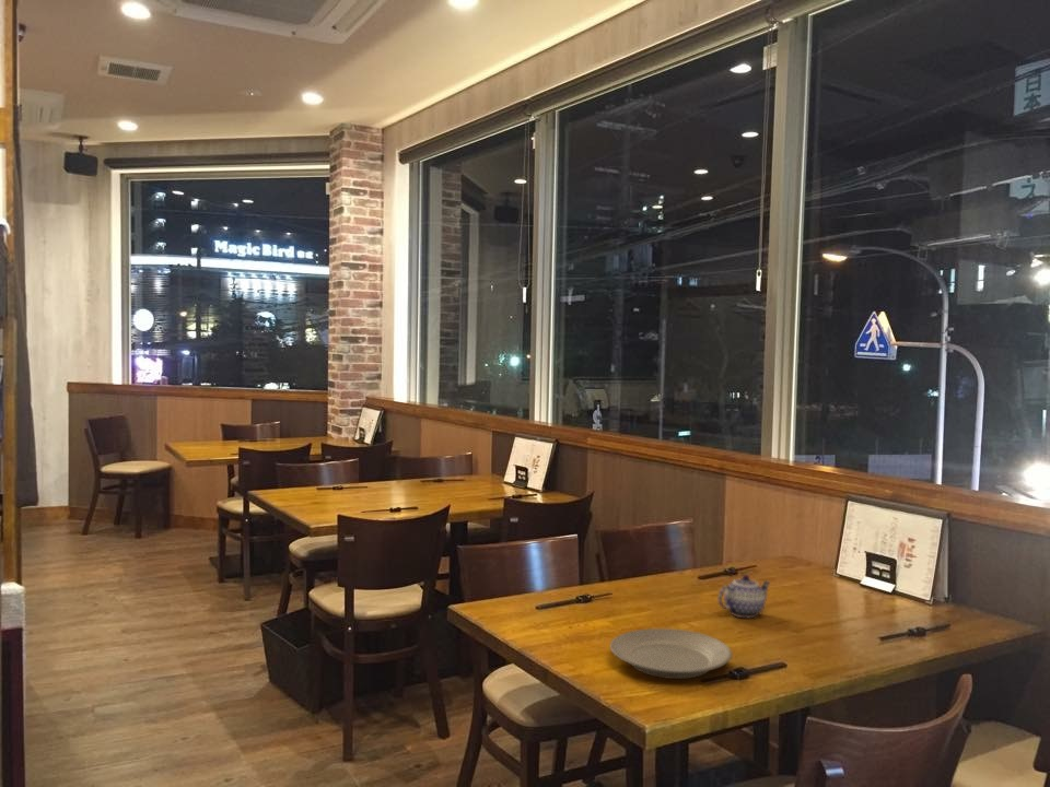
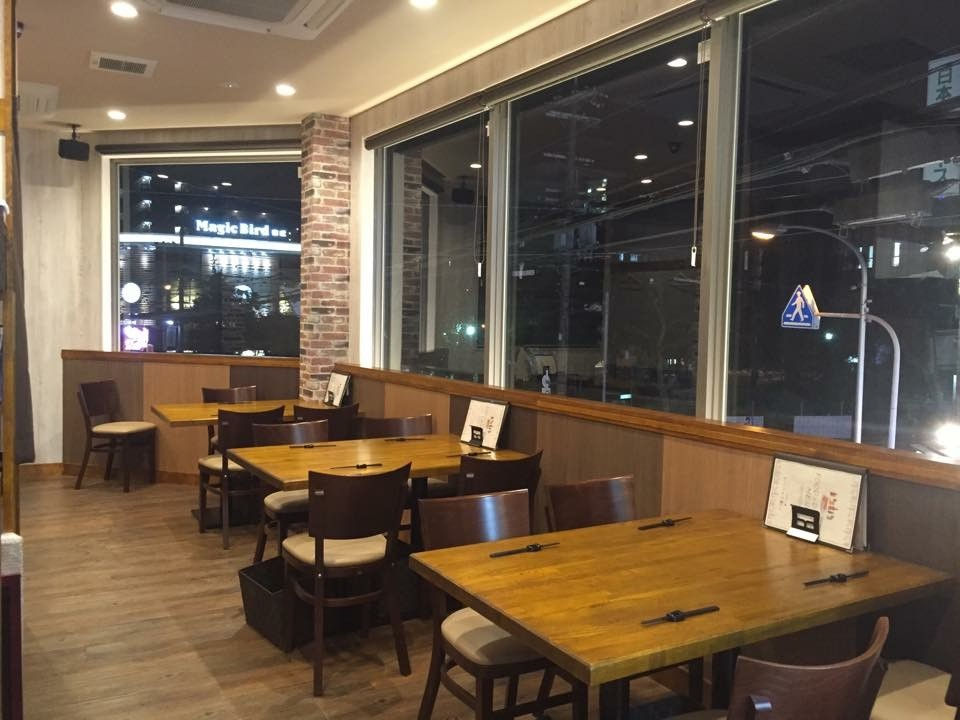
- plate (669, 655)
- teapot (745, 594)
